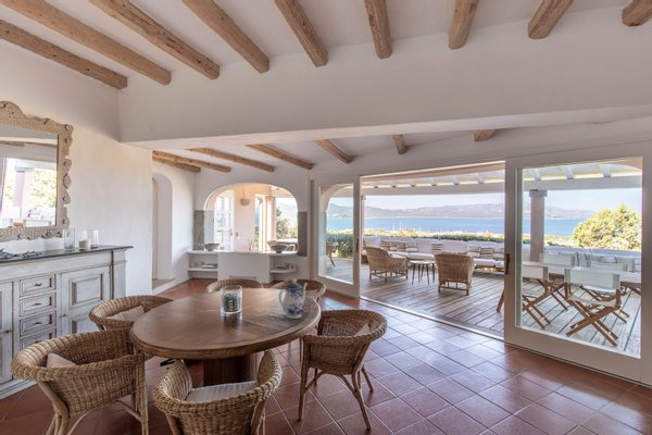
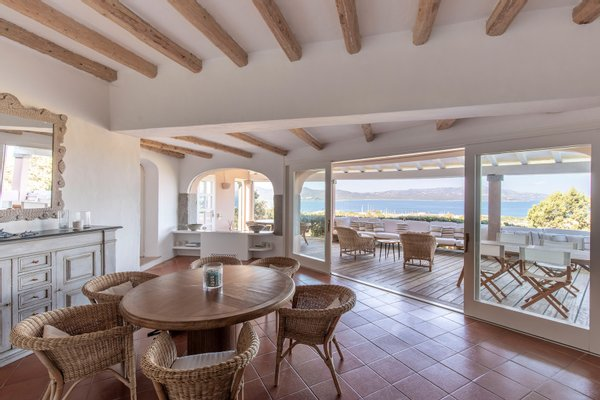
- teapot (293, 297)
